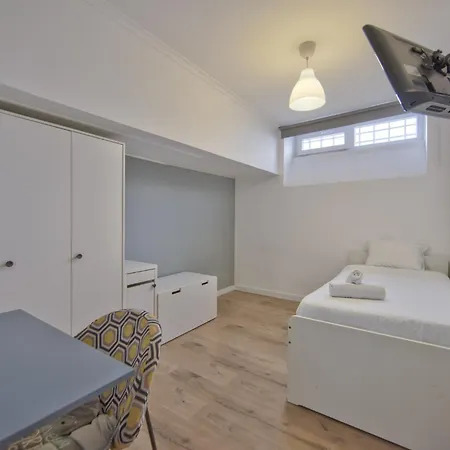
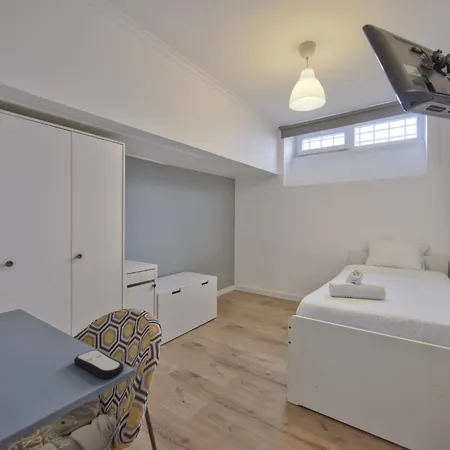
+ remote control (99, 363)
